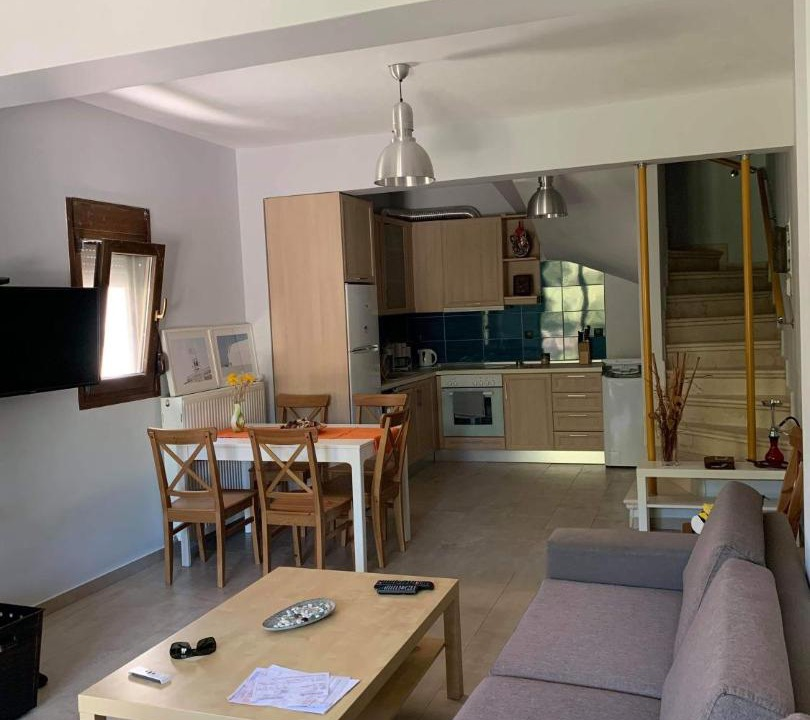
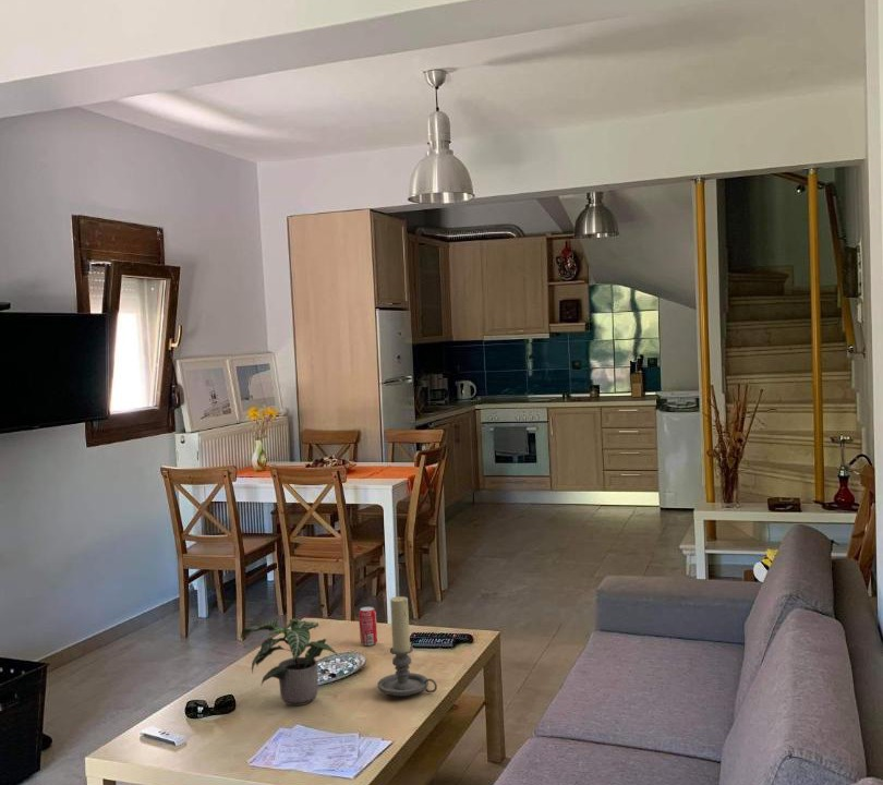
+ beverage can (367, 626)
+ candle holder (406, 643)
+ potted plant (288, 661)
